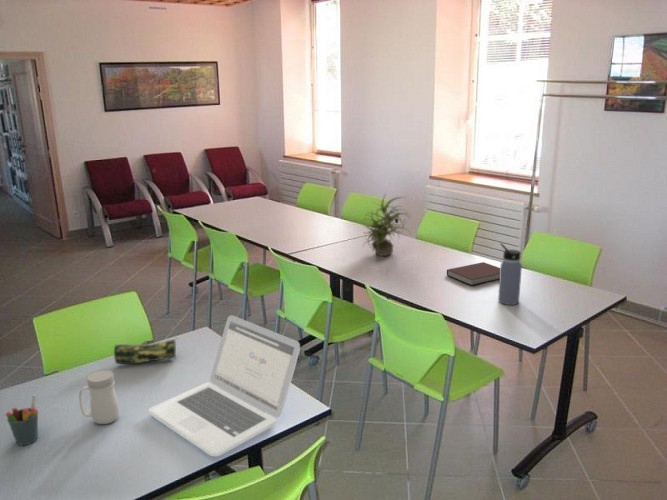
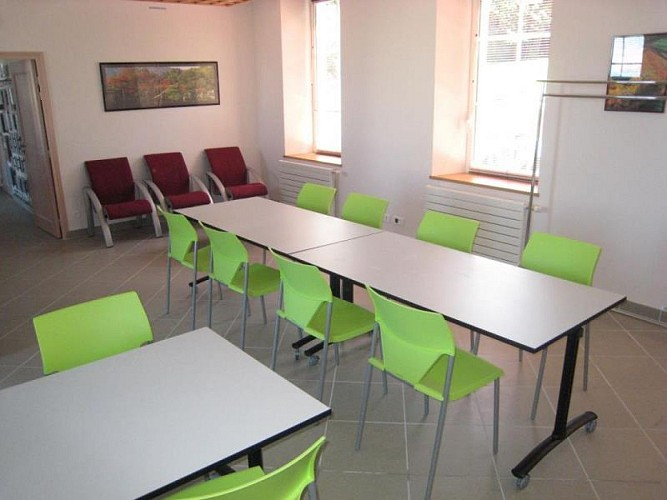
- notebook (477, 273)
- water bottle (509, 273)
- pencil case (147, 351)
- potted plant (386, 226)
- pen holder (23, 421)
- laptop (222, 379)
- mug (98, 398)
